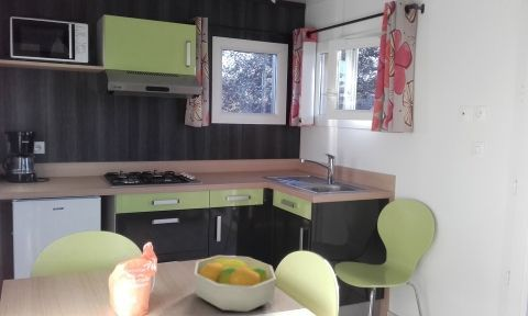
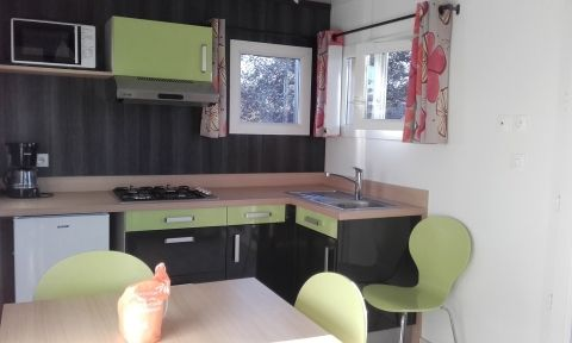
- fruit bowl (233, 276)
